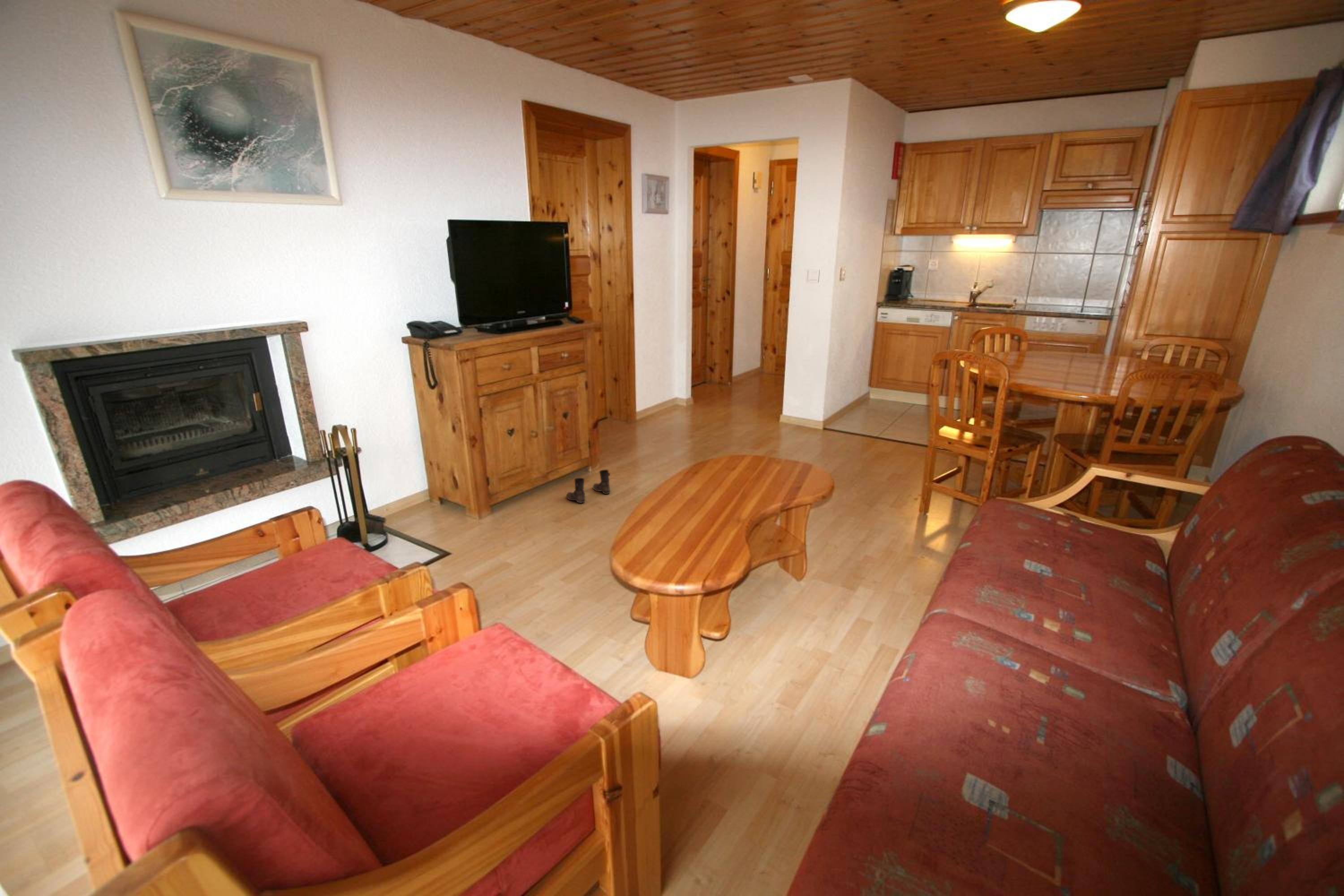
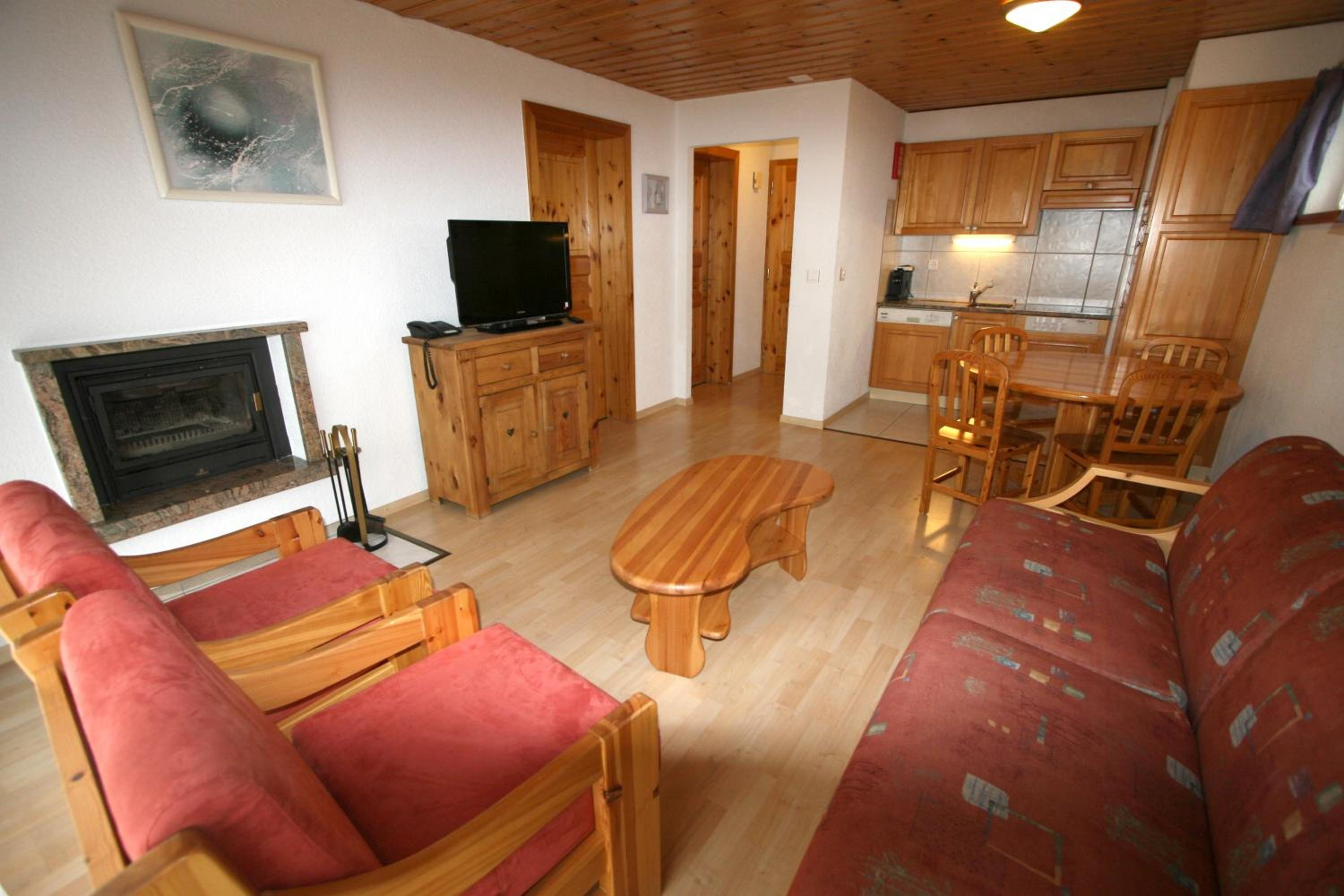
- boots (584, 483)
